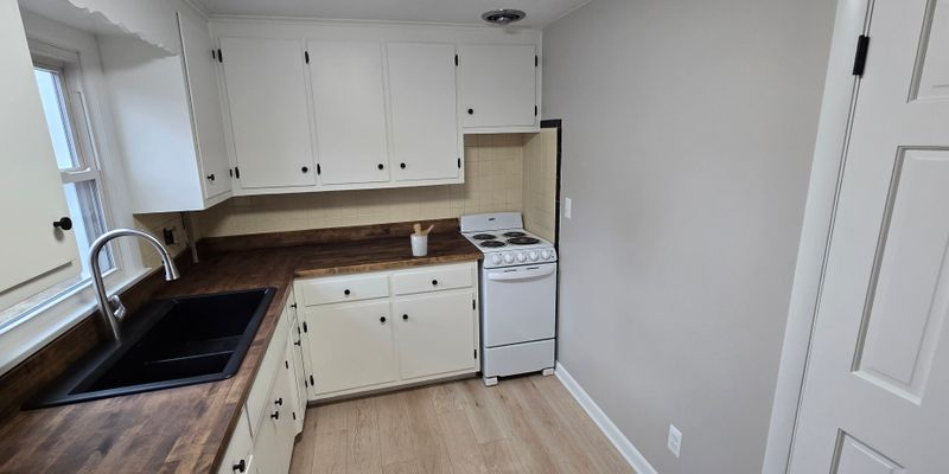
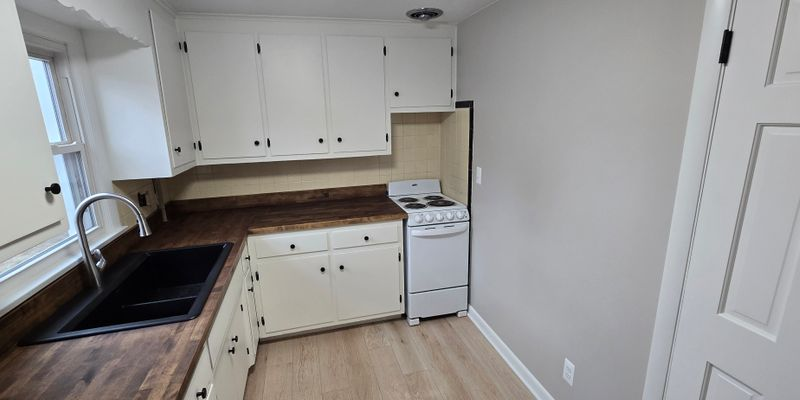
- utensil holder (422, 239)
